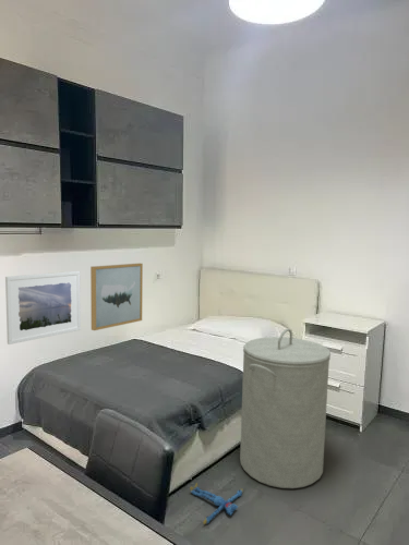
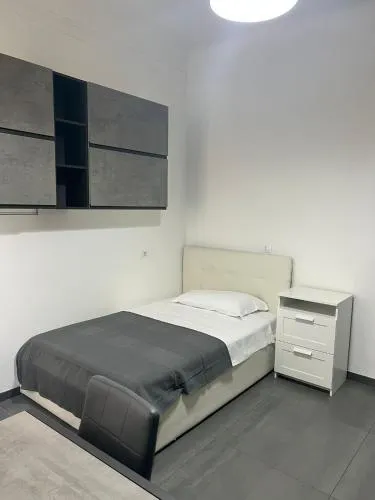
- plush toy (213, 498)
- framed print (46, 305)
- wall art (118, 294)
- laundry hamper (284, 397)
